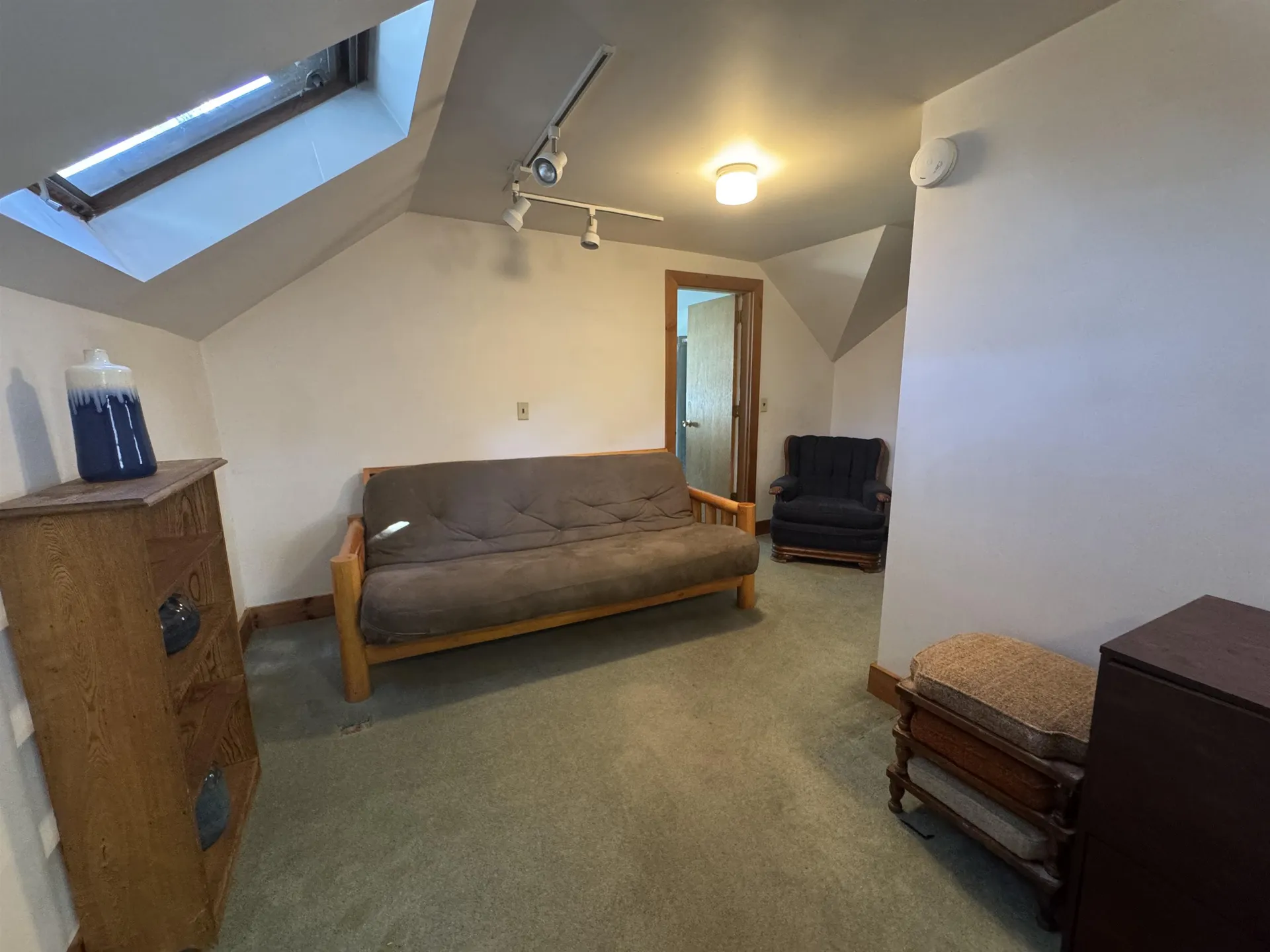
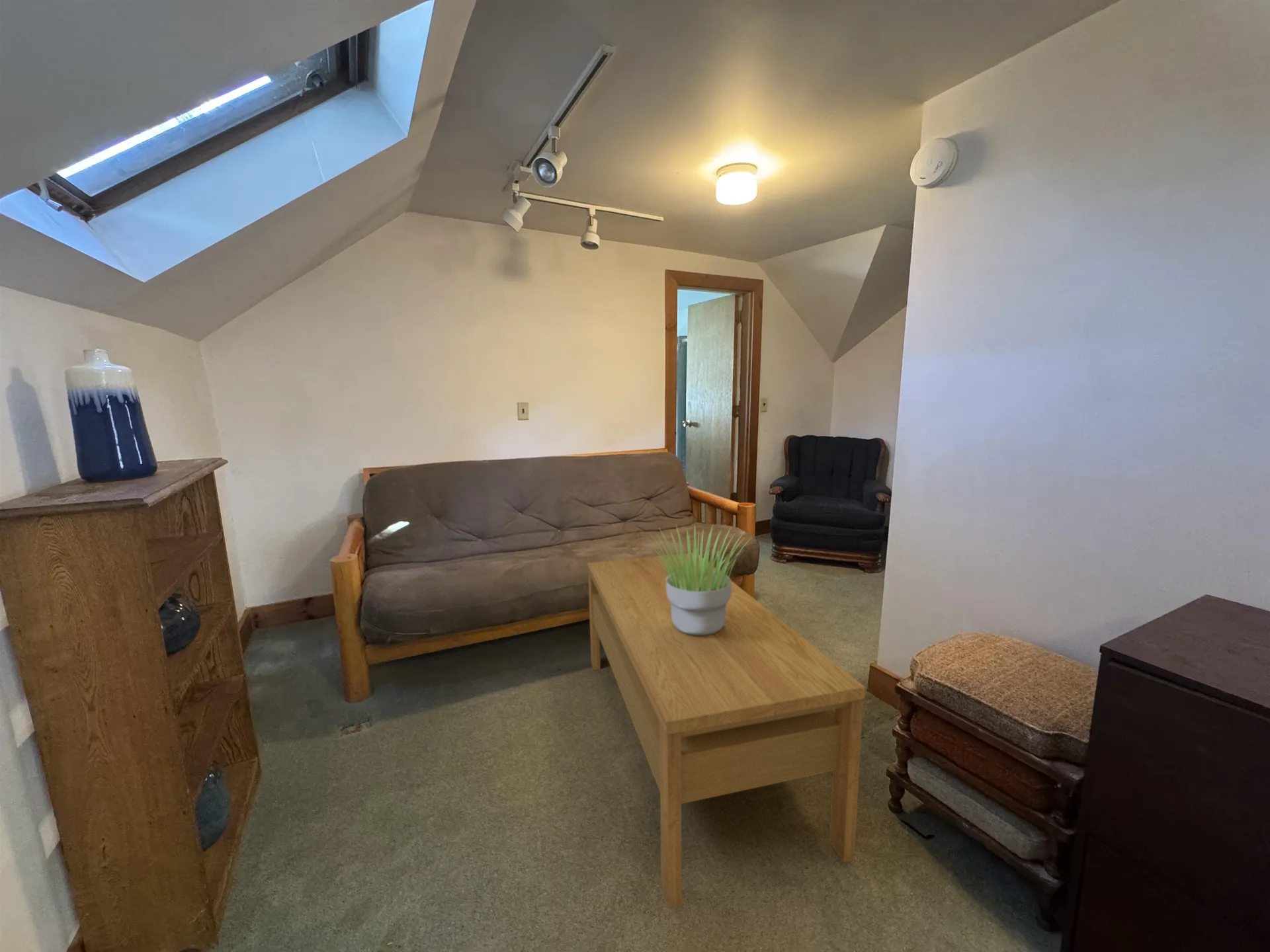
+ potted plant (697, 580)
+ coffee table (687, 673)
